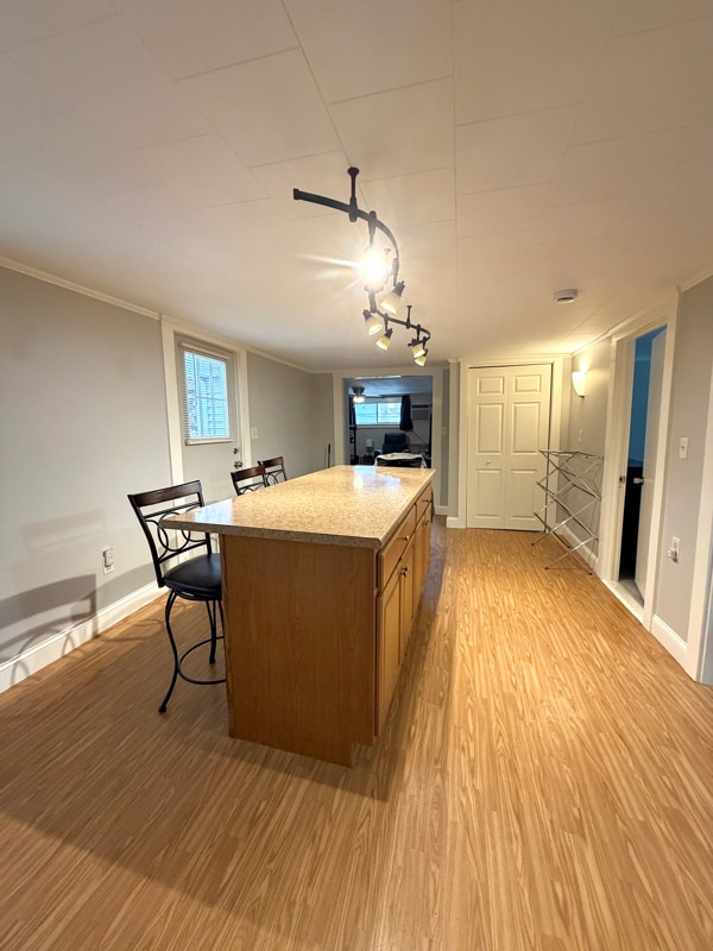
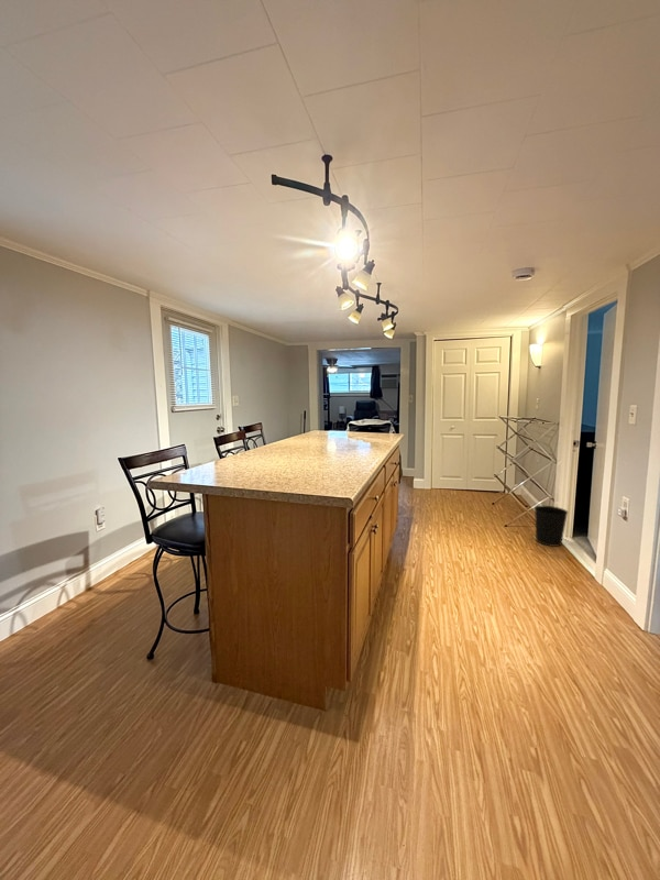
+ wastebasket (549, 526)
